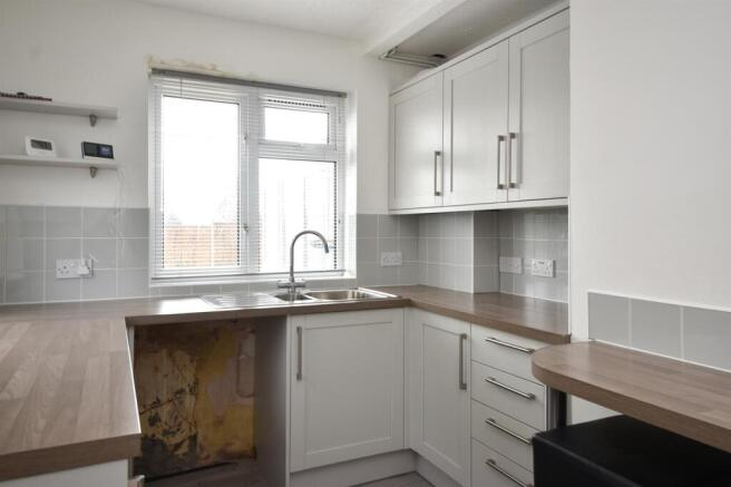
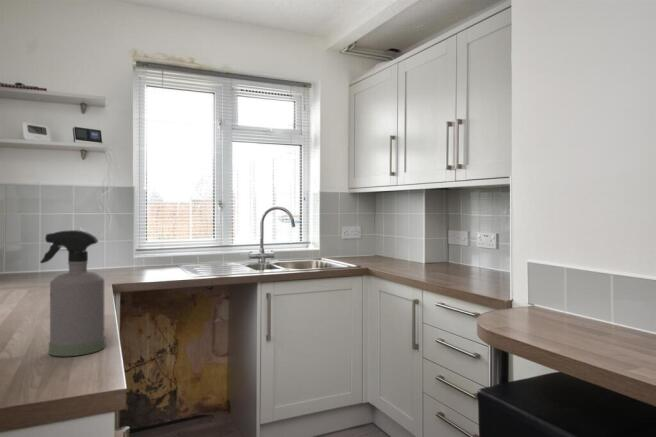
+ spray bottle (73, 289)
